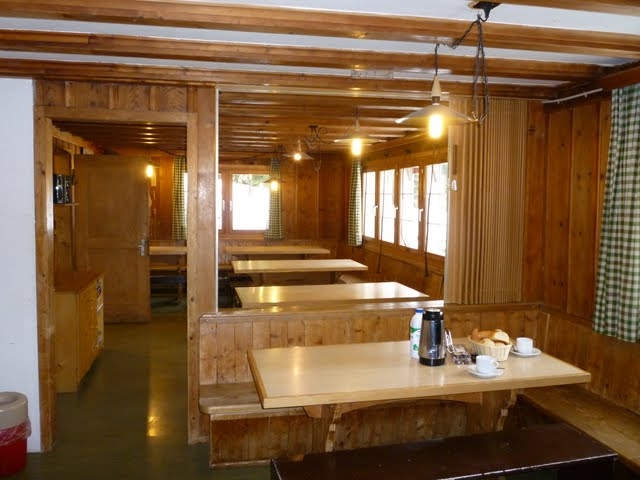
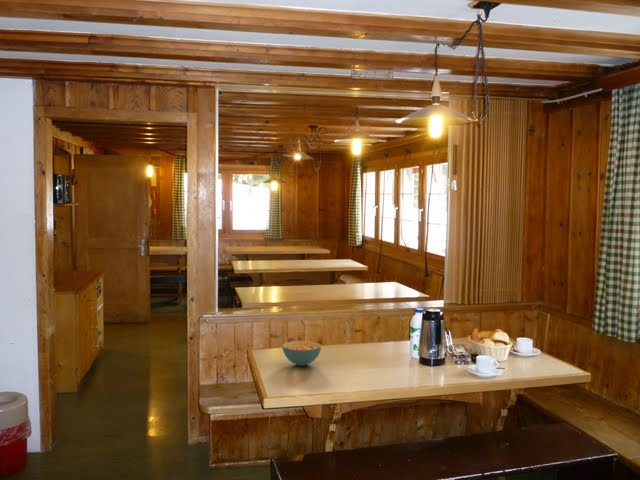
+ cereal bowl (301, 354)
